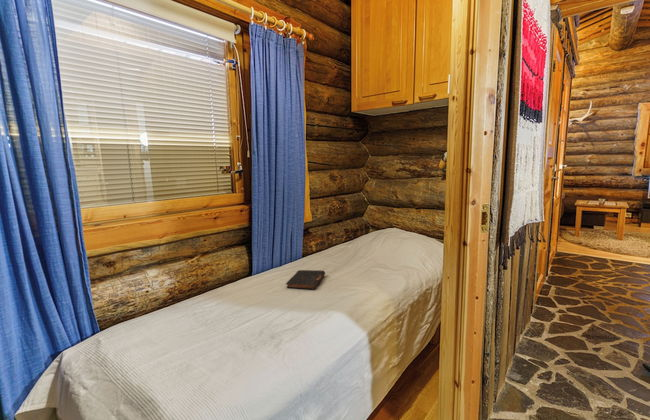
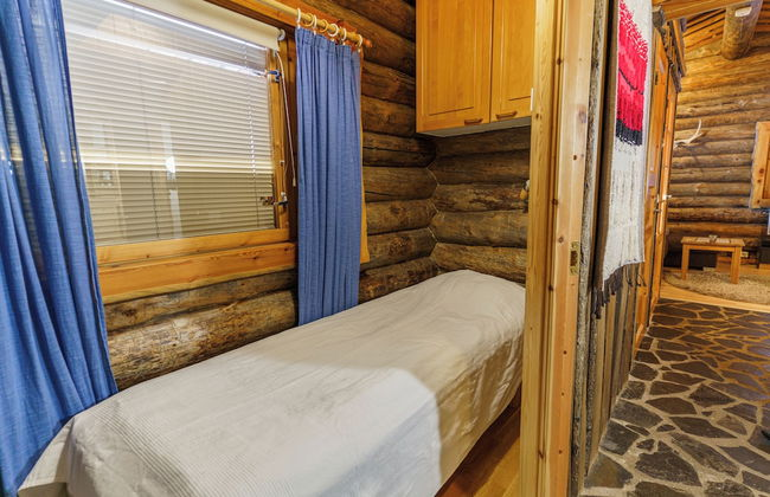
- book (306, 278)
